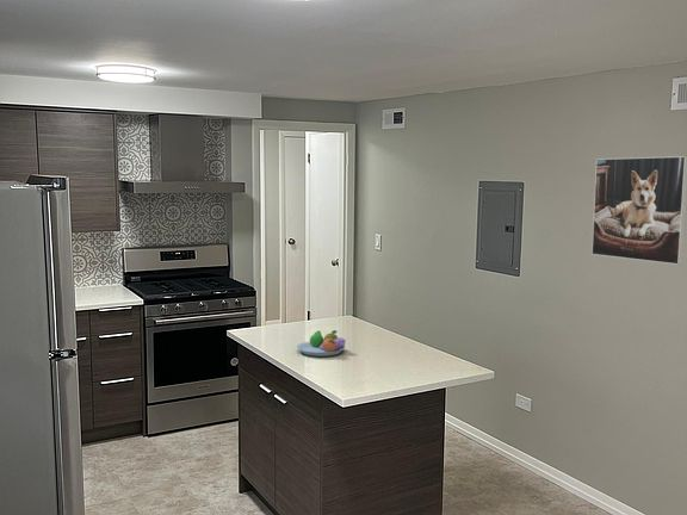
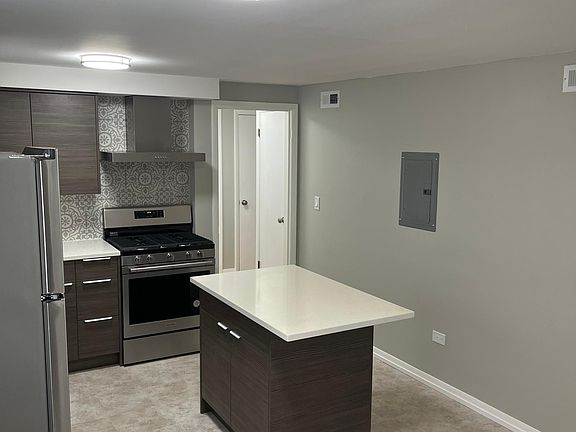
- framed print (637, 209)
- fruit bowl (321, 341)
